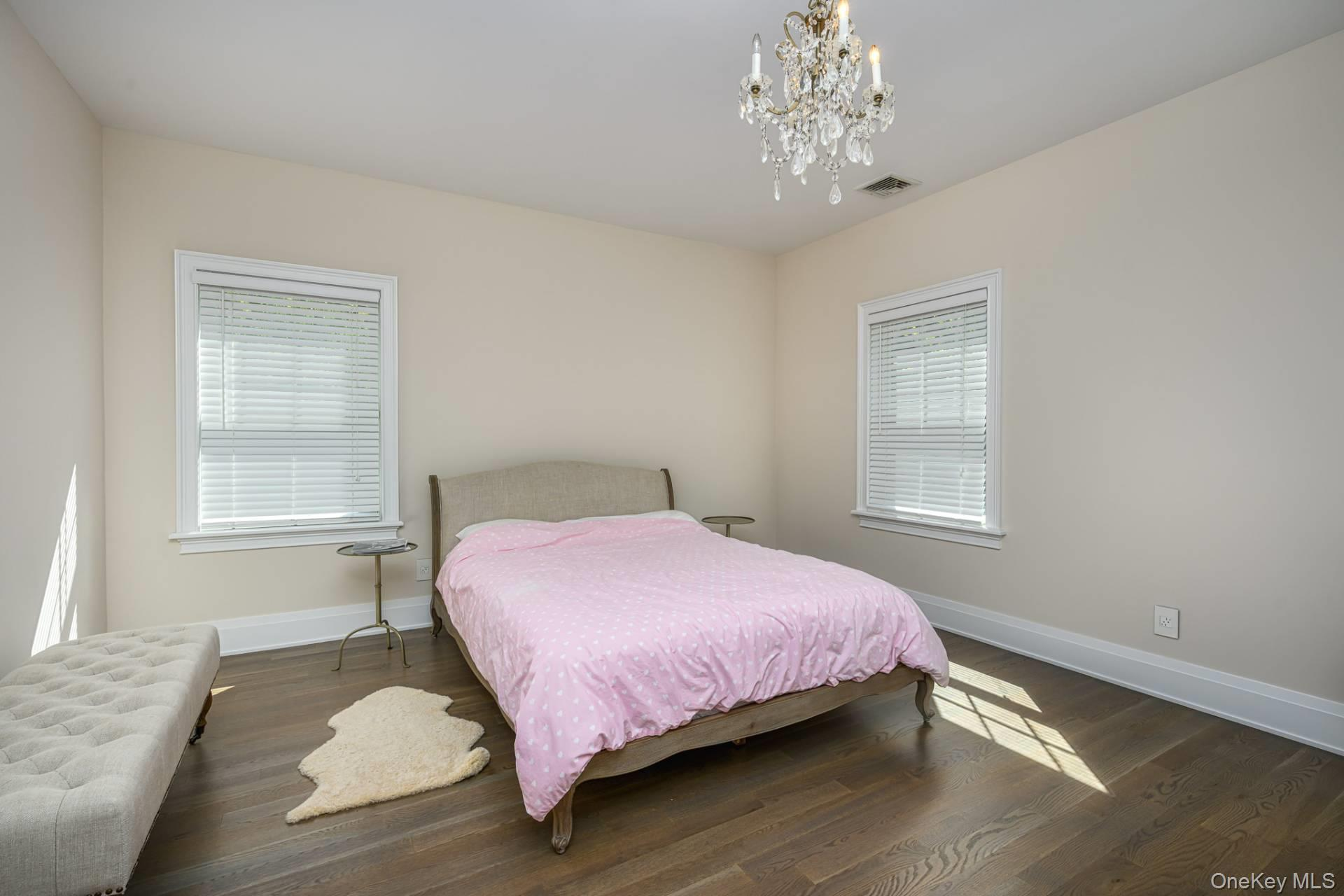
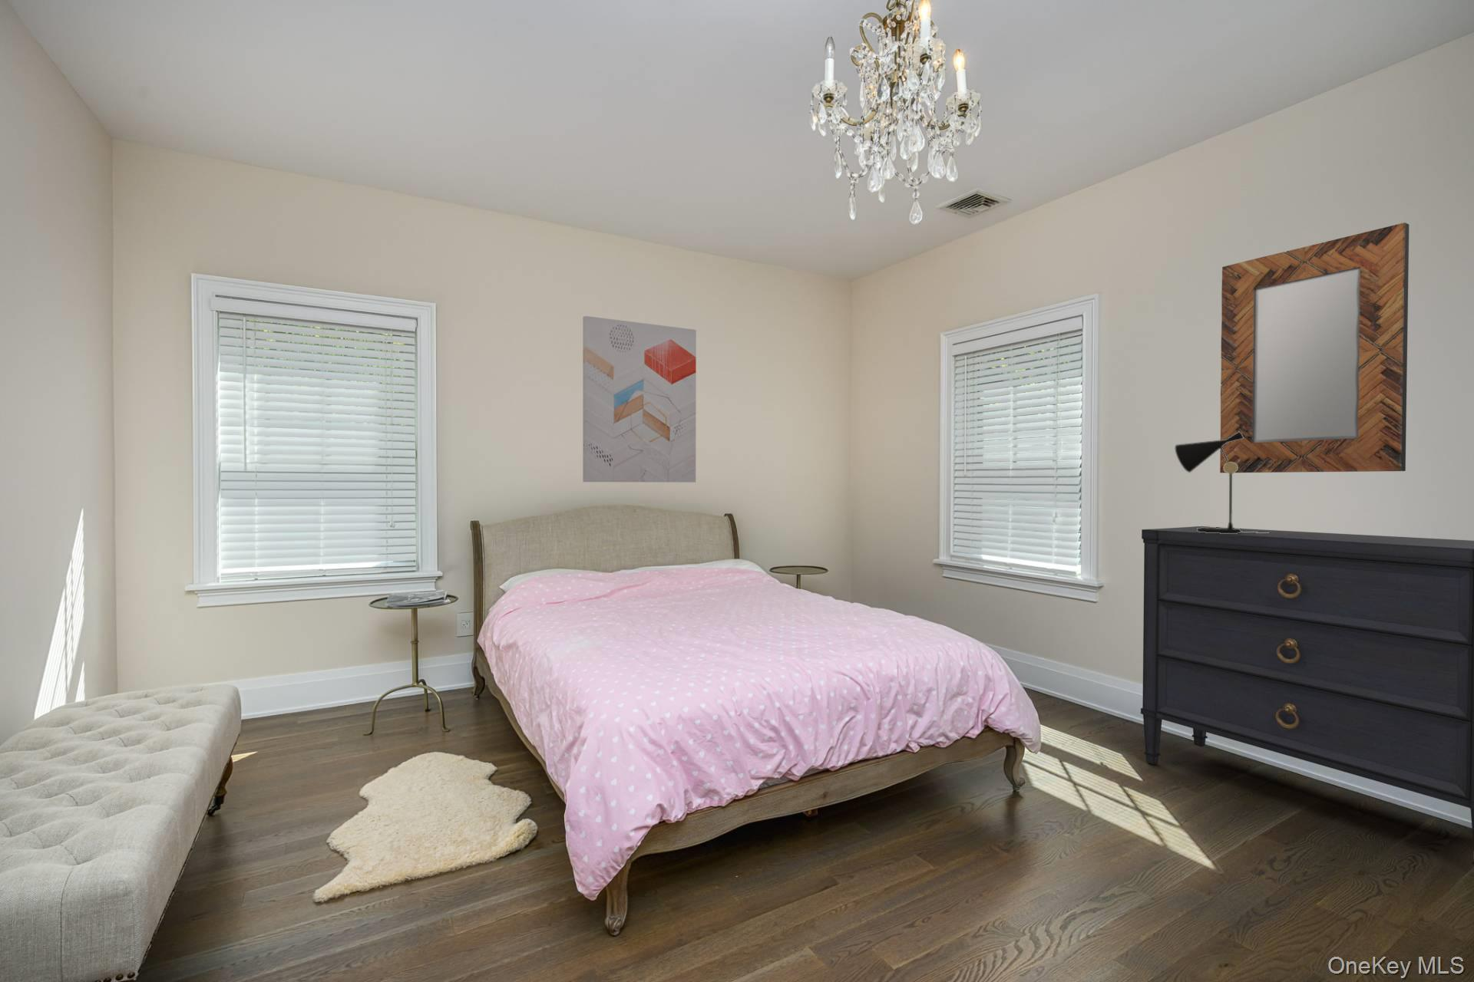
+ home mirror (1305, 359)
+ wall art (640, 403)
+ table lamp (1229, 482)
+ dresser (1315, 667)
